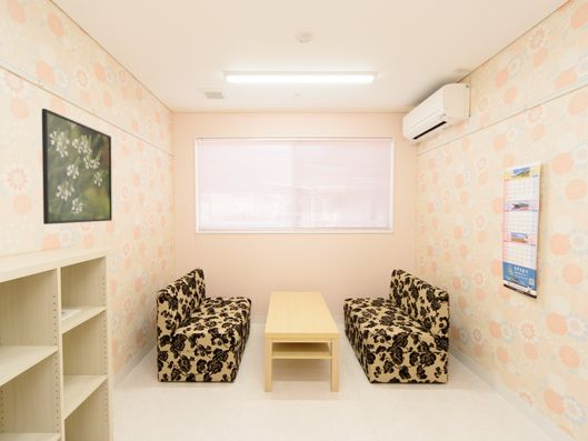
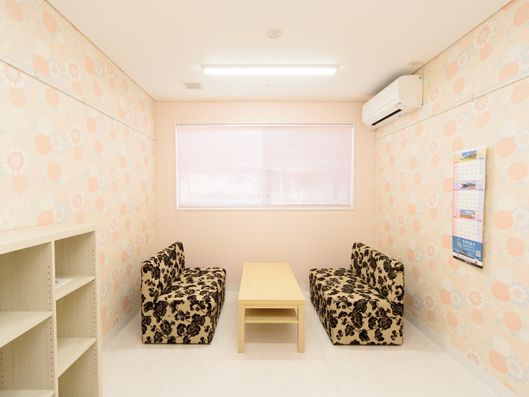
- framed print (82, 173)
